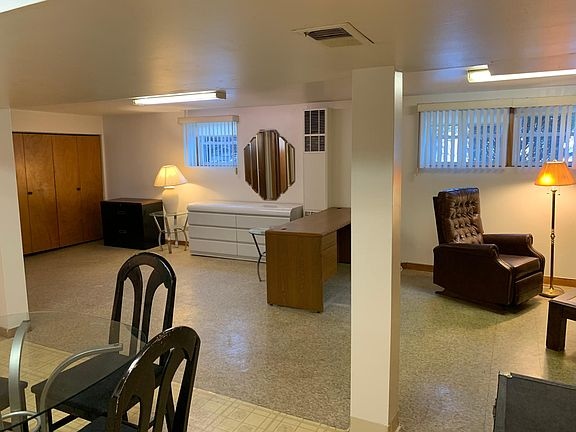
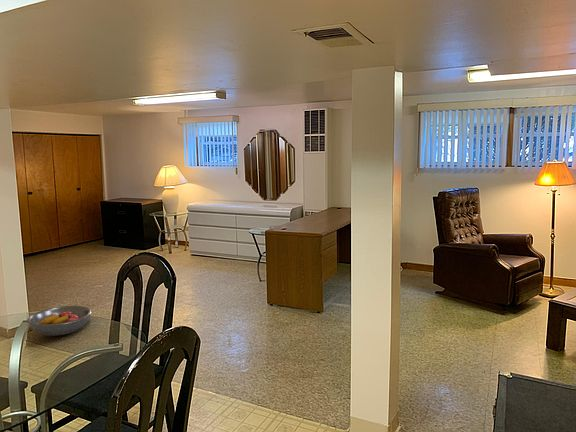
+ fruit bowl (60, 320)
